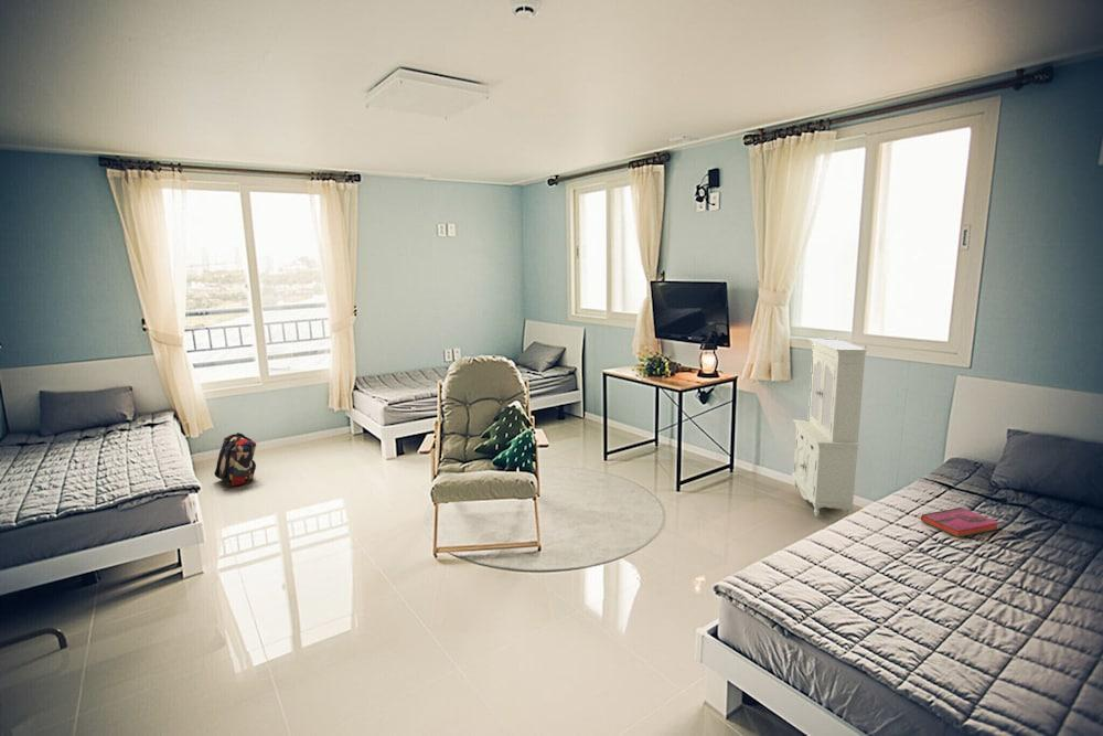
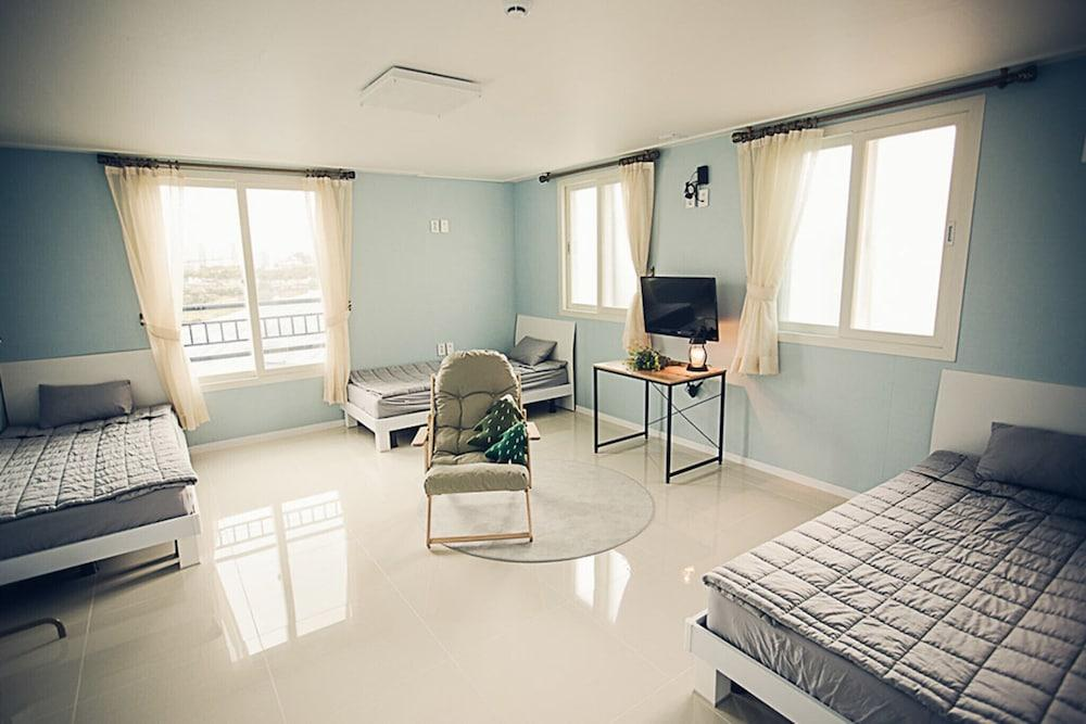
- backpack (235, 458)
- cabinet (824, 423)
- hardback book (959, 521)
